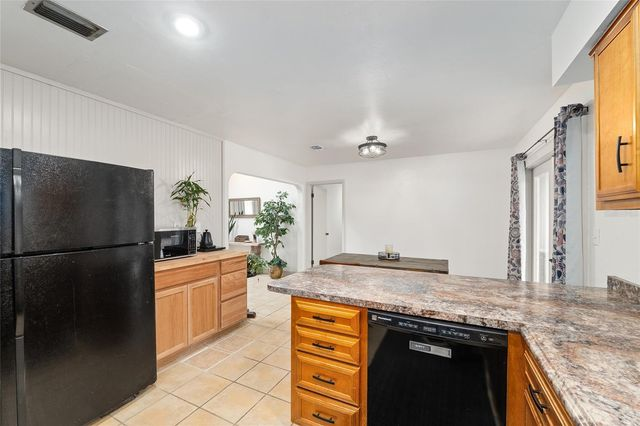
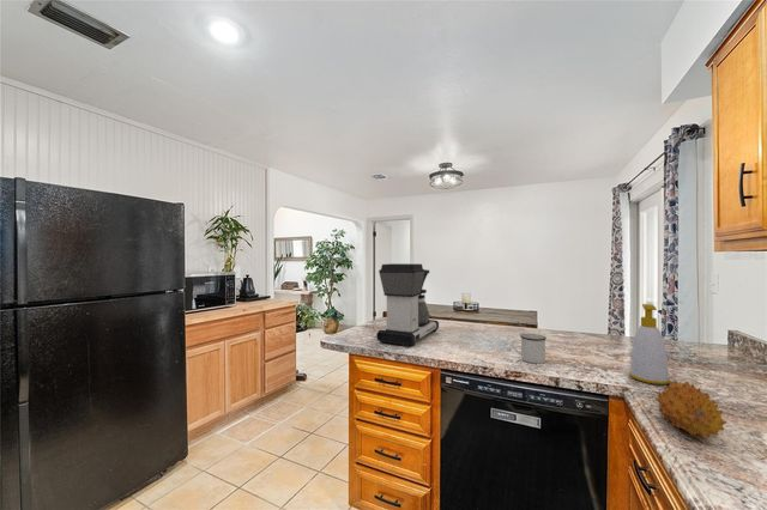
+ coffee maker (410, 299)
+ fruit (689, 408)
+ mug (529, 347)
+ soap bottle (648, 341)
